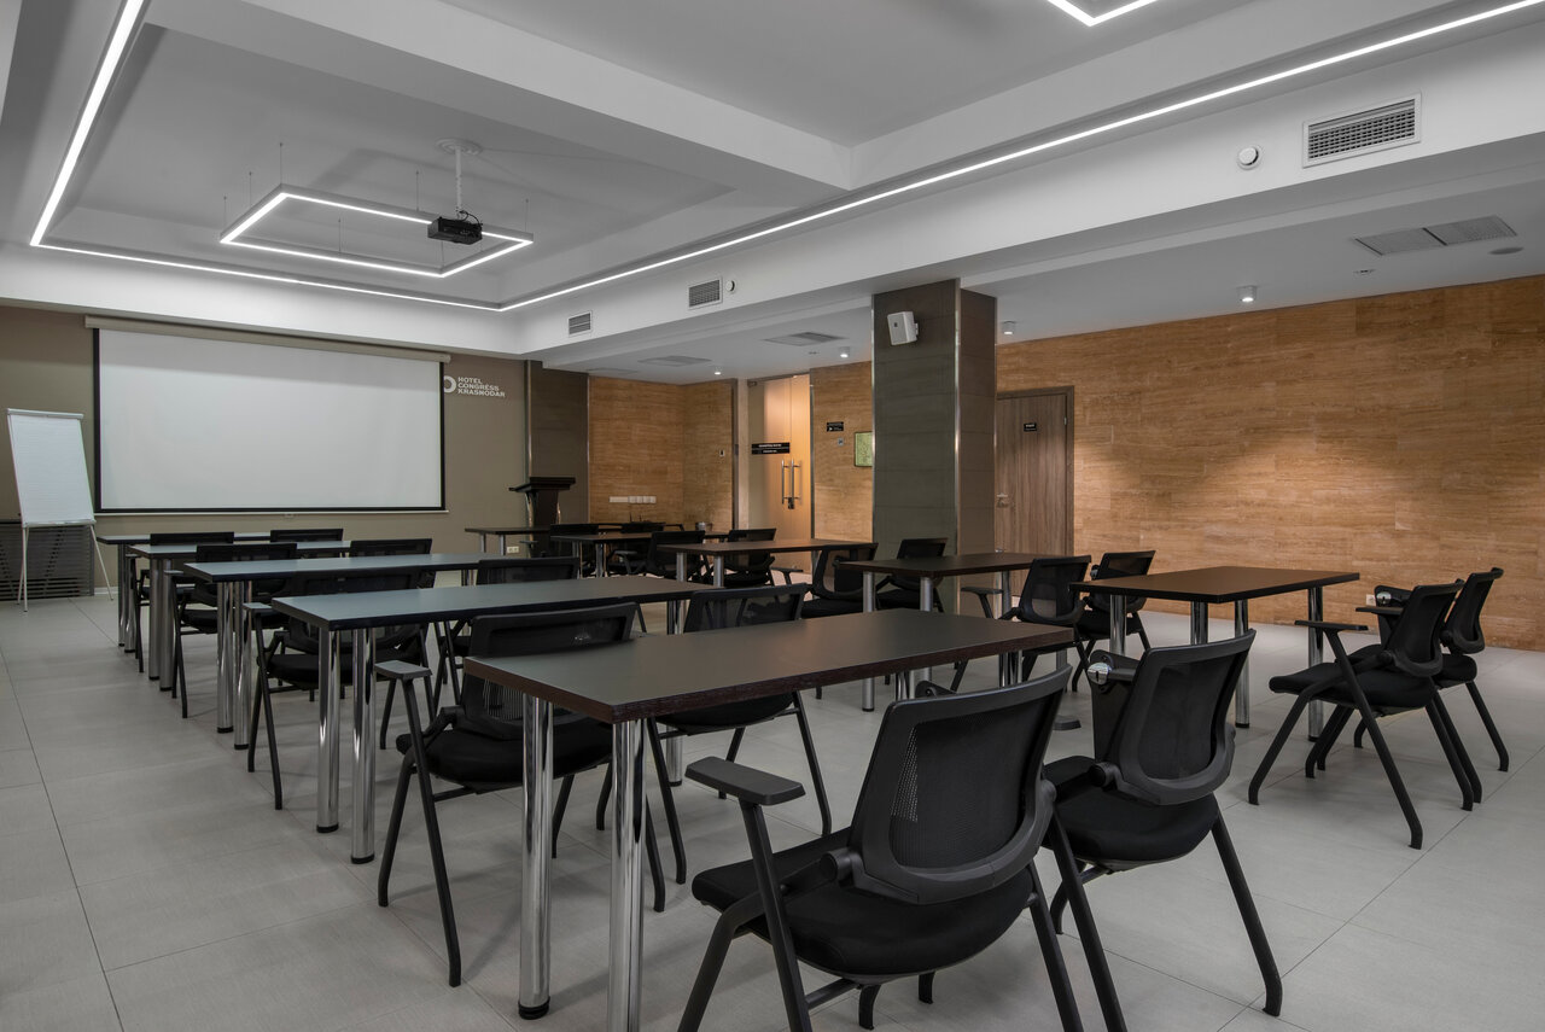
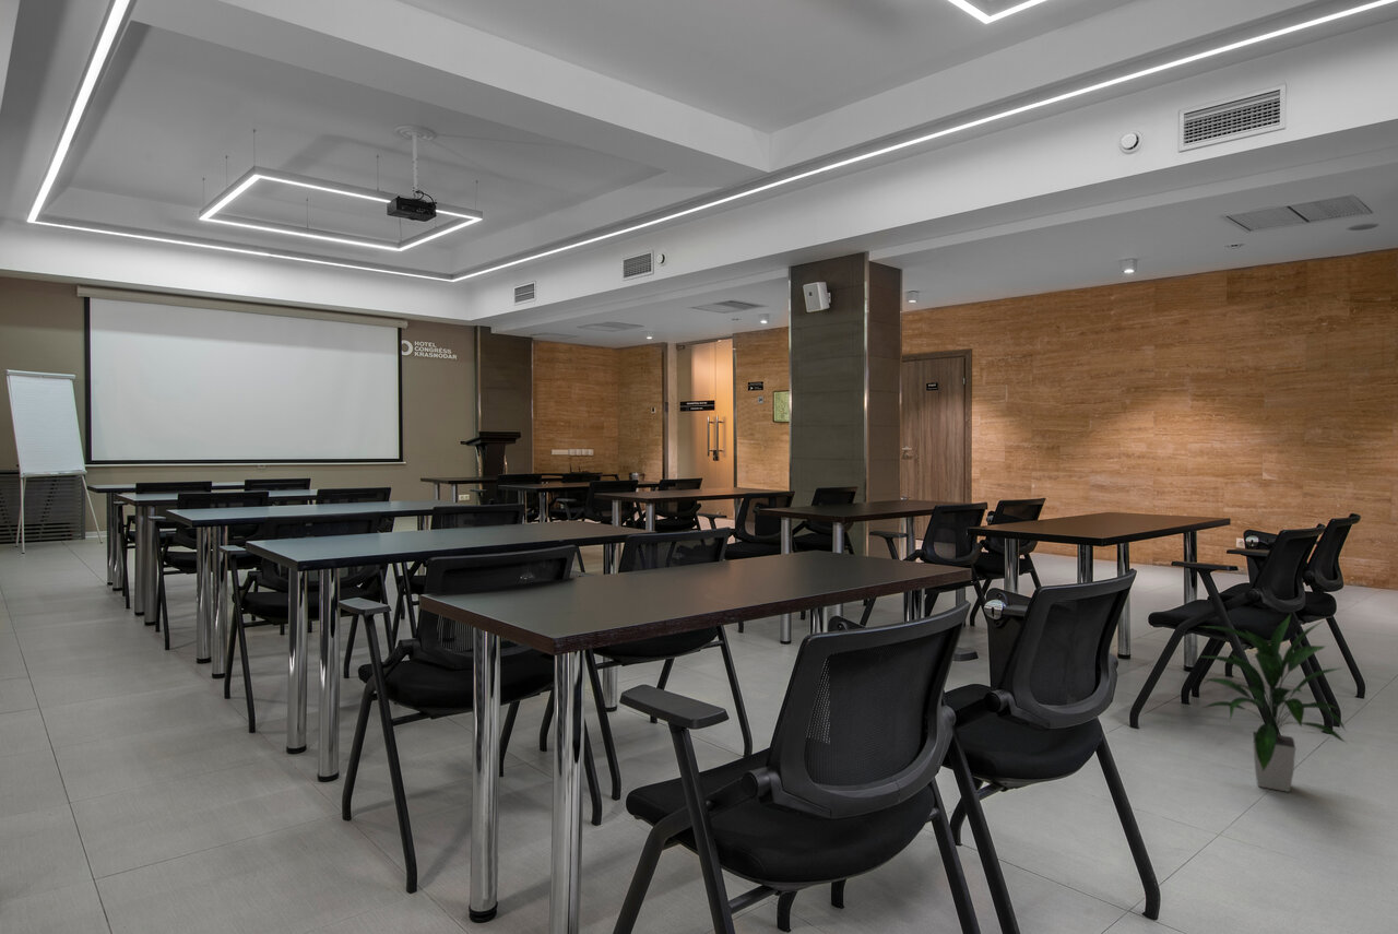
+ indoor plant (1269, 699)
